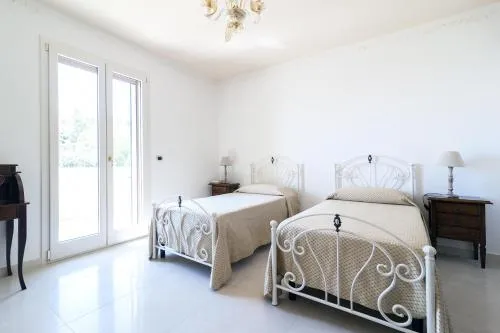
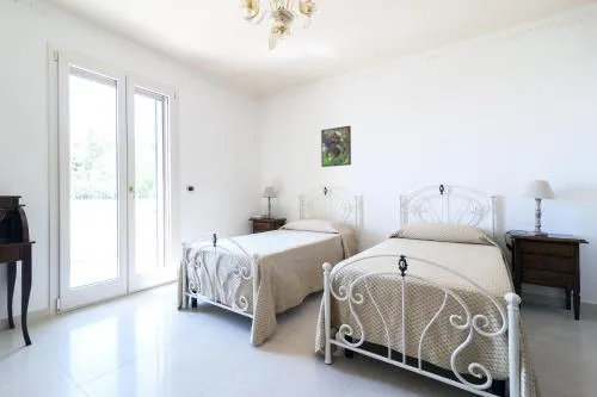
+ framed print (336, 147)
